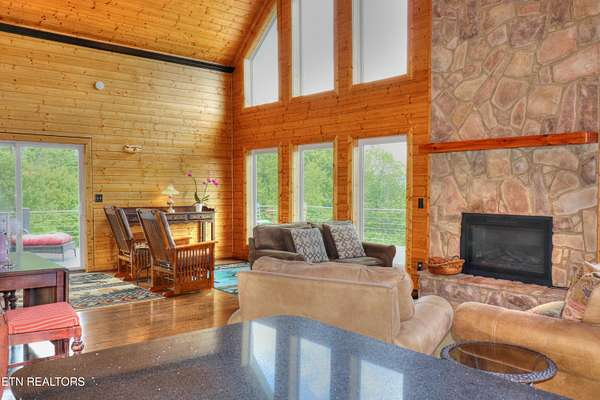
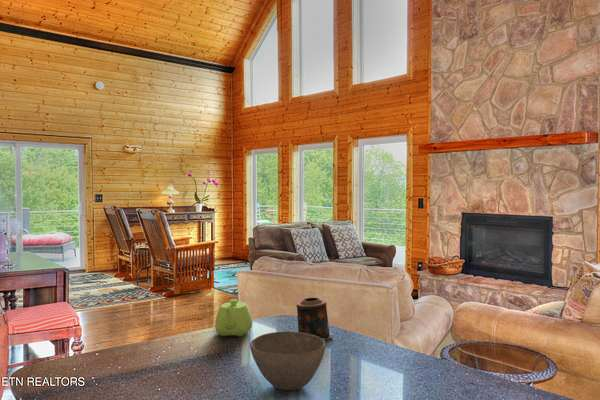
+ teapot (233, 317)
+ candle (315, 316)
+ bowl (287, 363)
